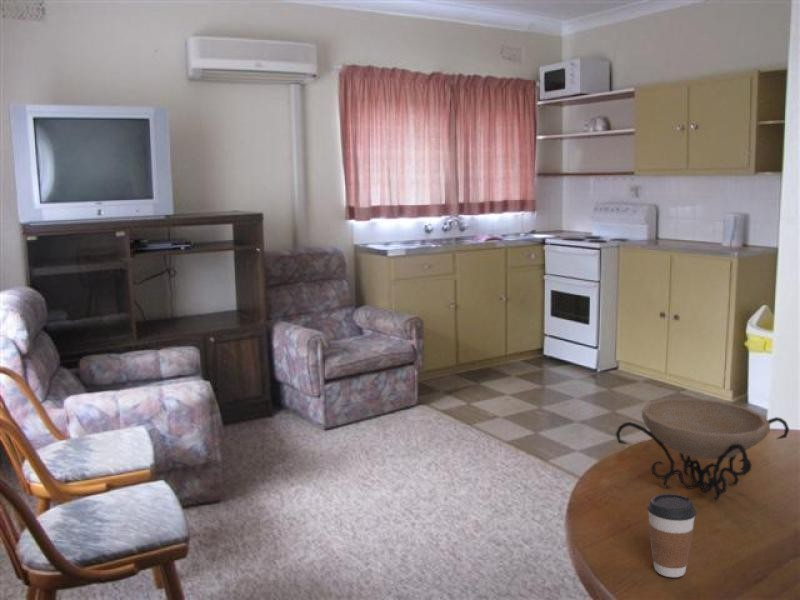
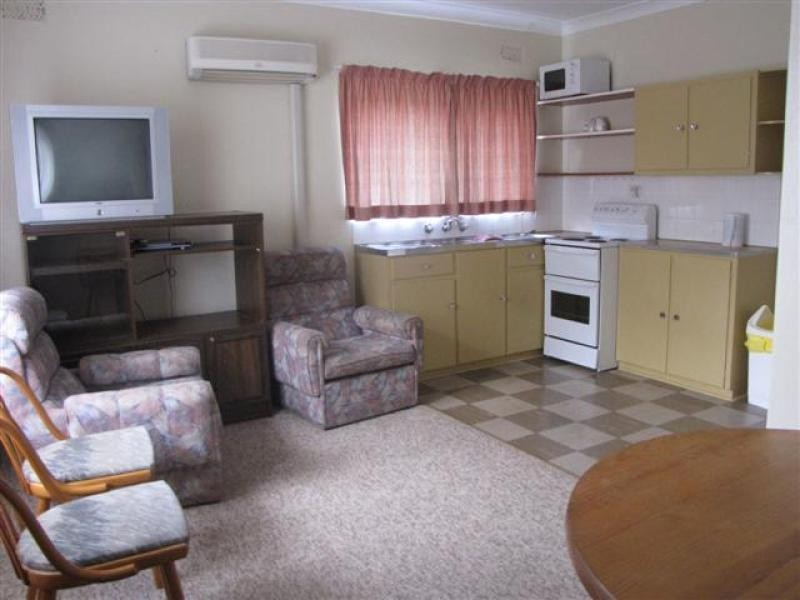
- decorative bowl (701, 451)
- coffee cup (670, 535)
